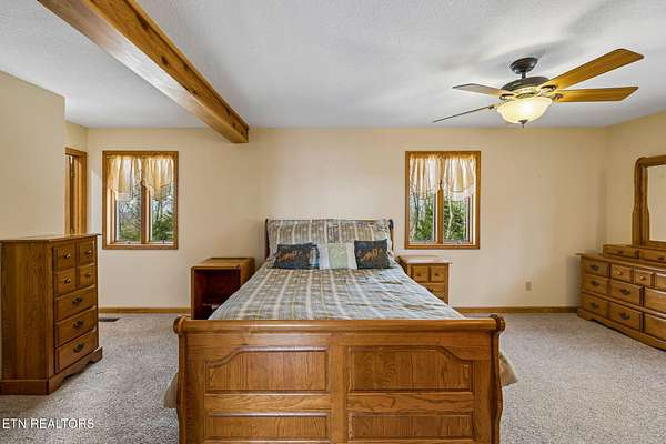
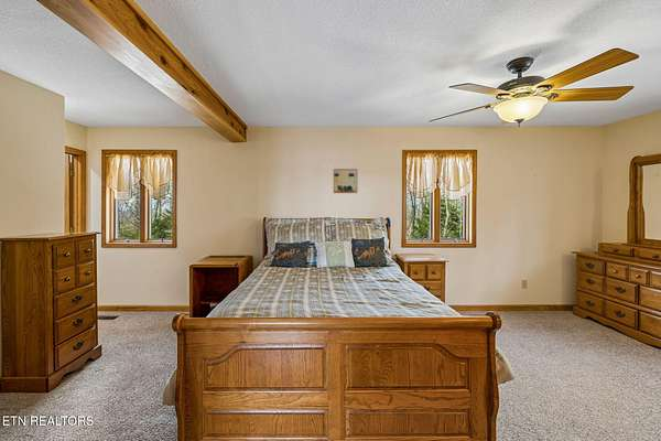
+ wall art (345, 181)
